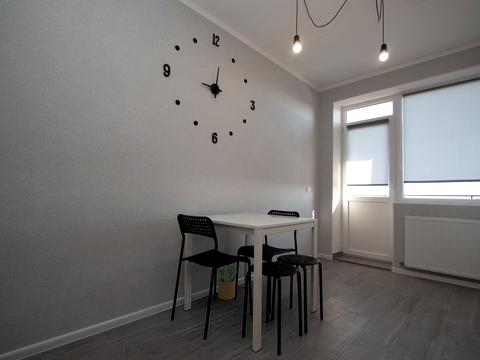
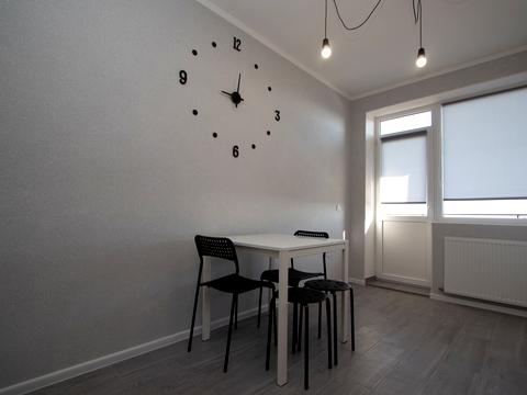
- potted plant (225, 281)
